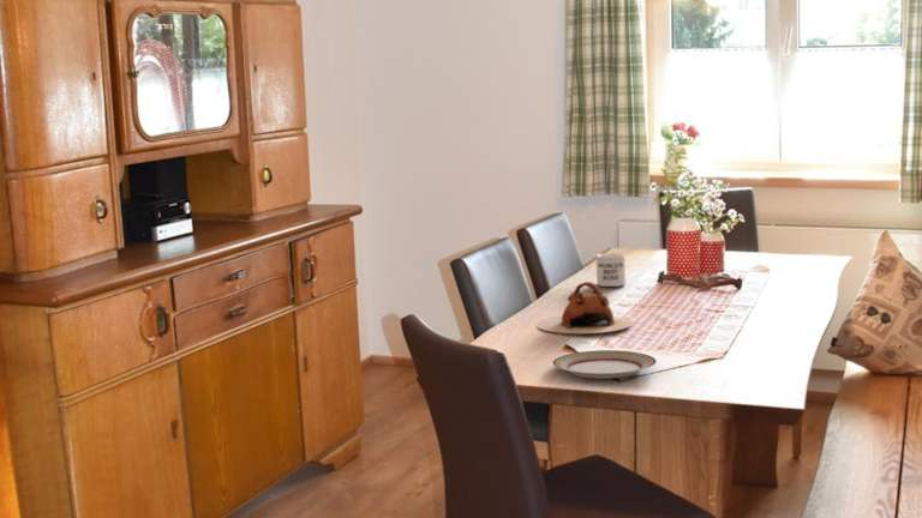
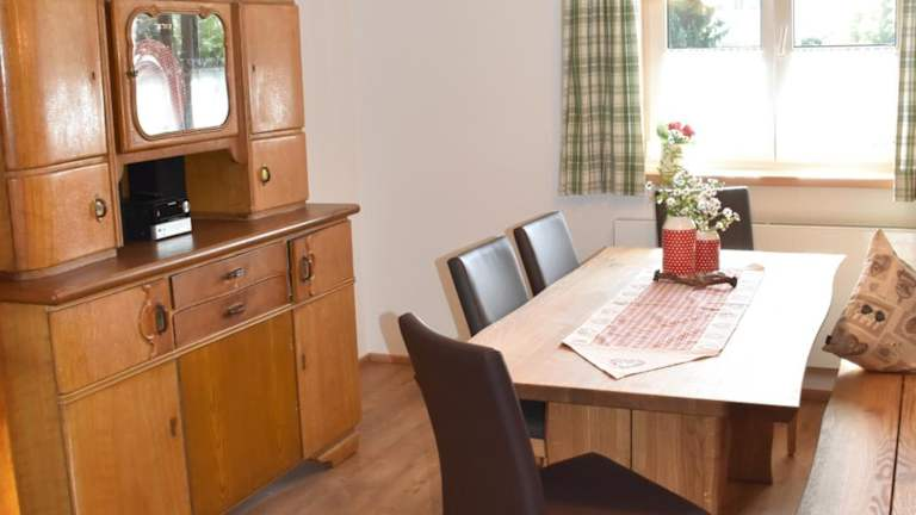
- teapot (583, 303)
- mug (611, 269)
- plate (604, 366)
